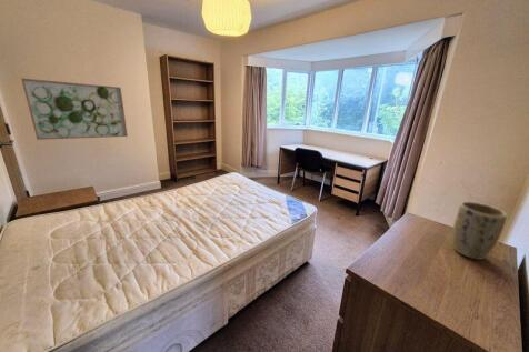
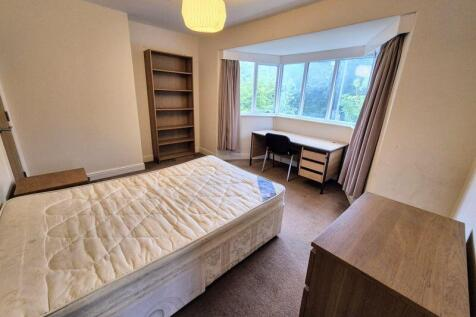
- wall art (81, 111)
- plant pot (475, 231)
